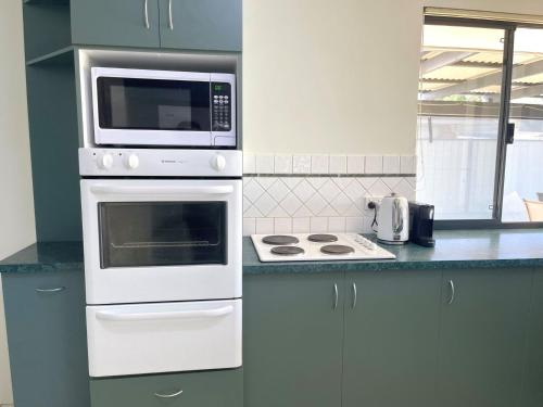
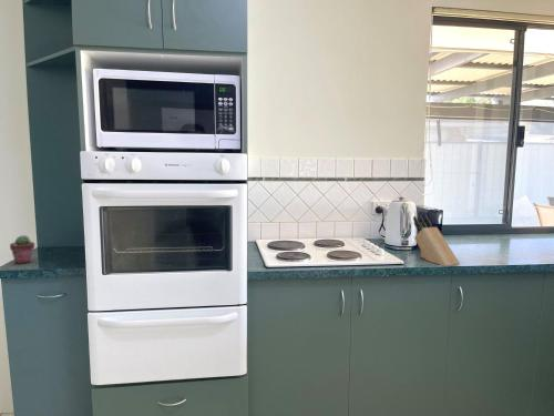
+ potted succulent (22, 248)
+ knife block (433, 239)
